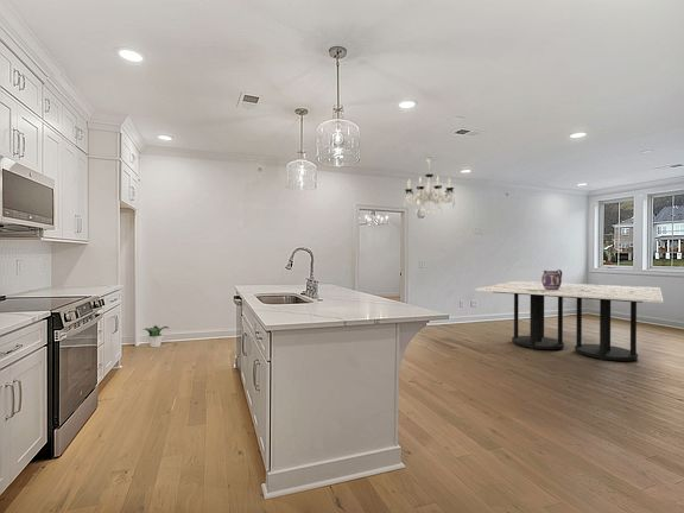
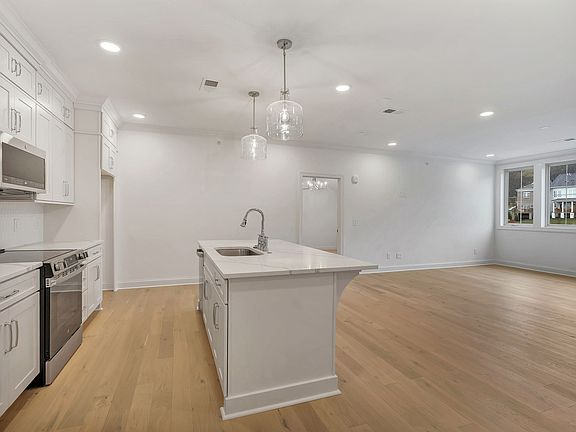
- chandelier (429, 186)
- pitcher (552, 279)
- dining table (562, 318)
- potted plant (156, 336)
